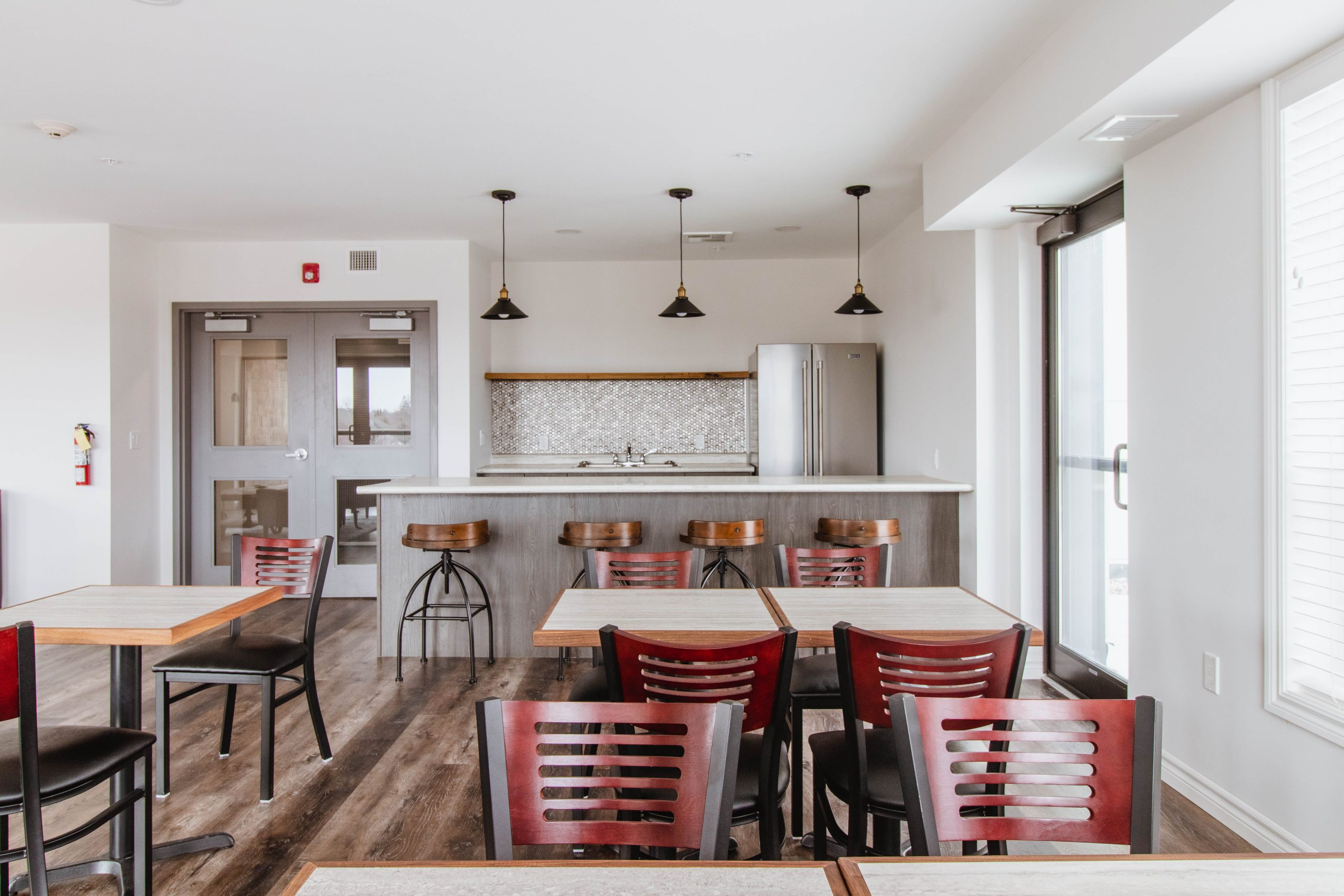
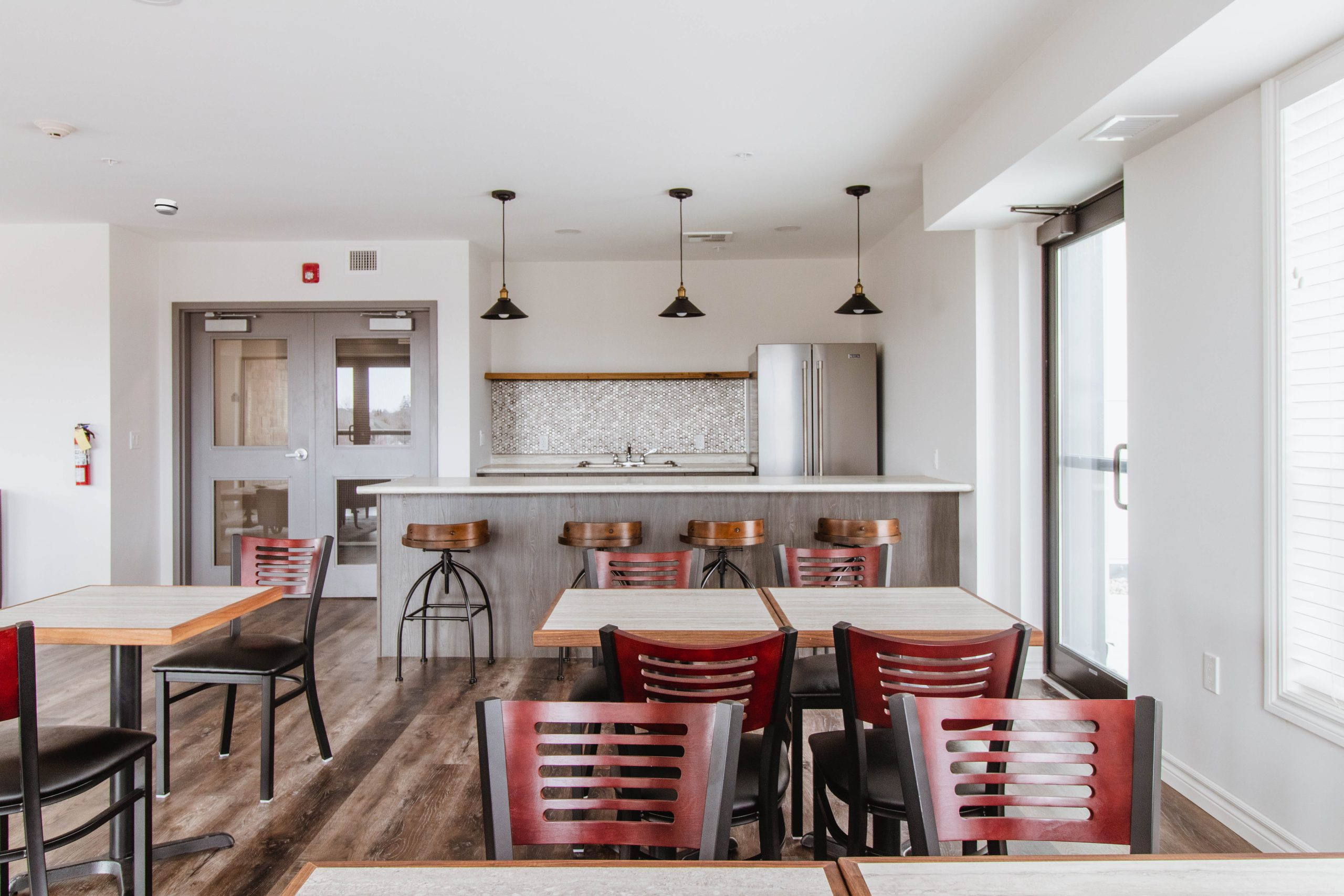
+ smoke detector (166, 207)
